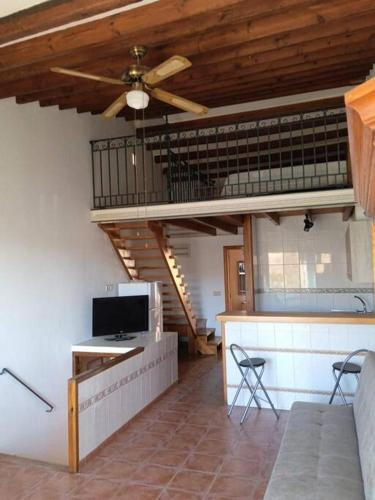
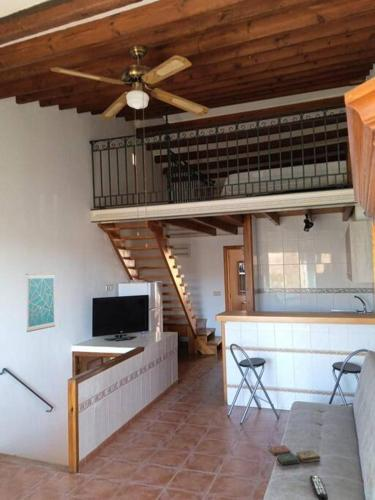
+ book (293, 454)
+ wall art (41, 301)
+ remote control (318, 486)
